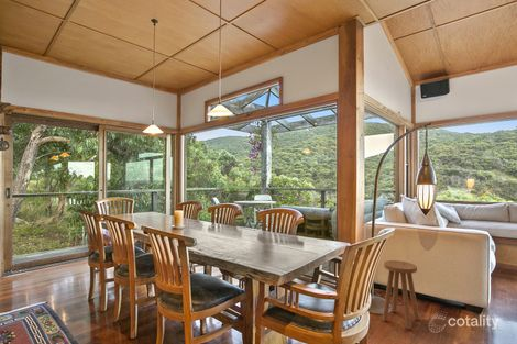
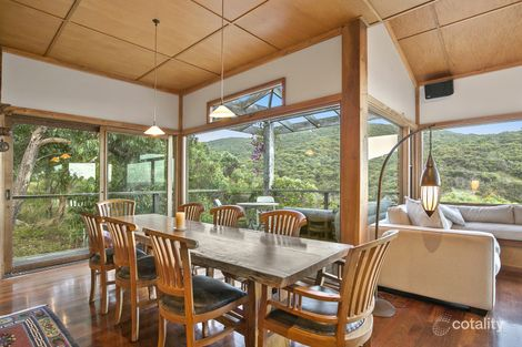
- stool (403, 291)
